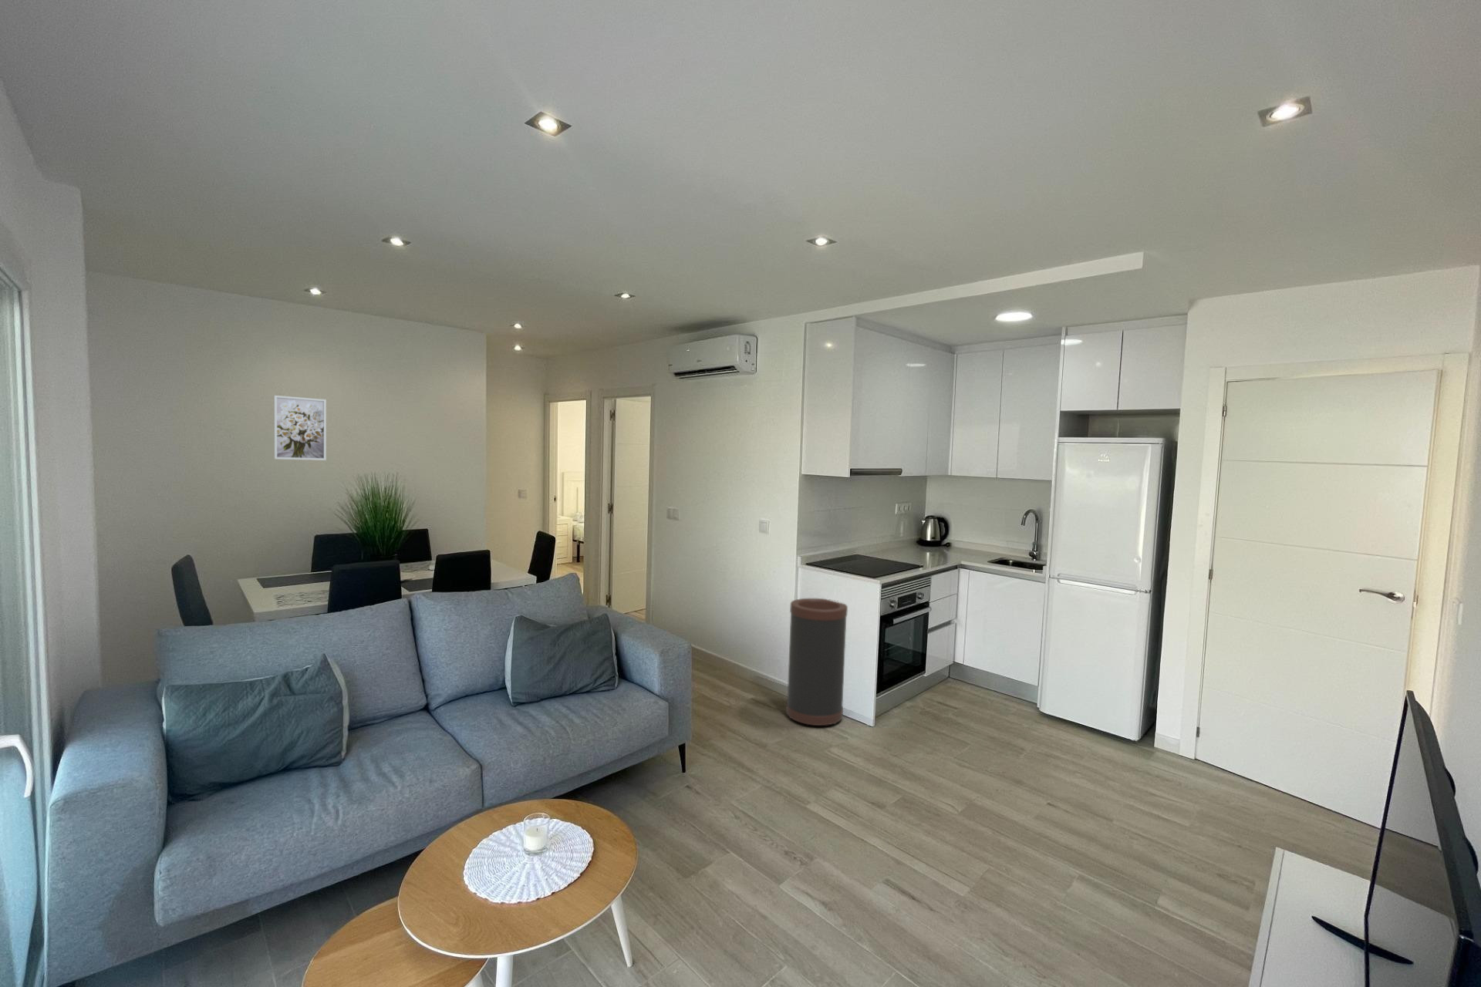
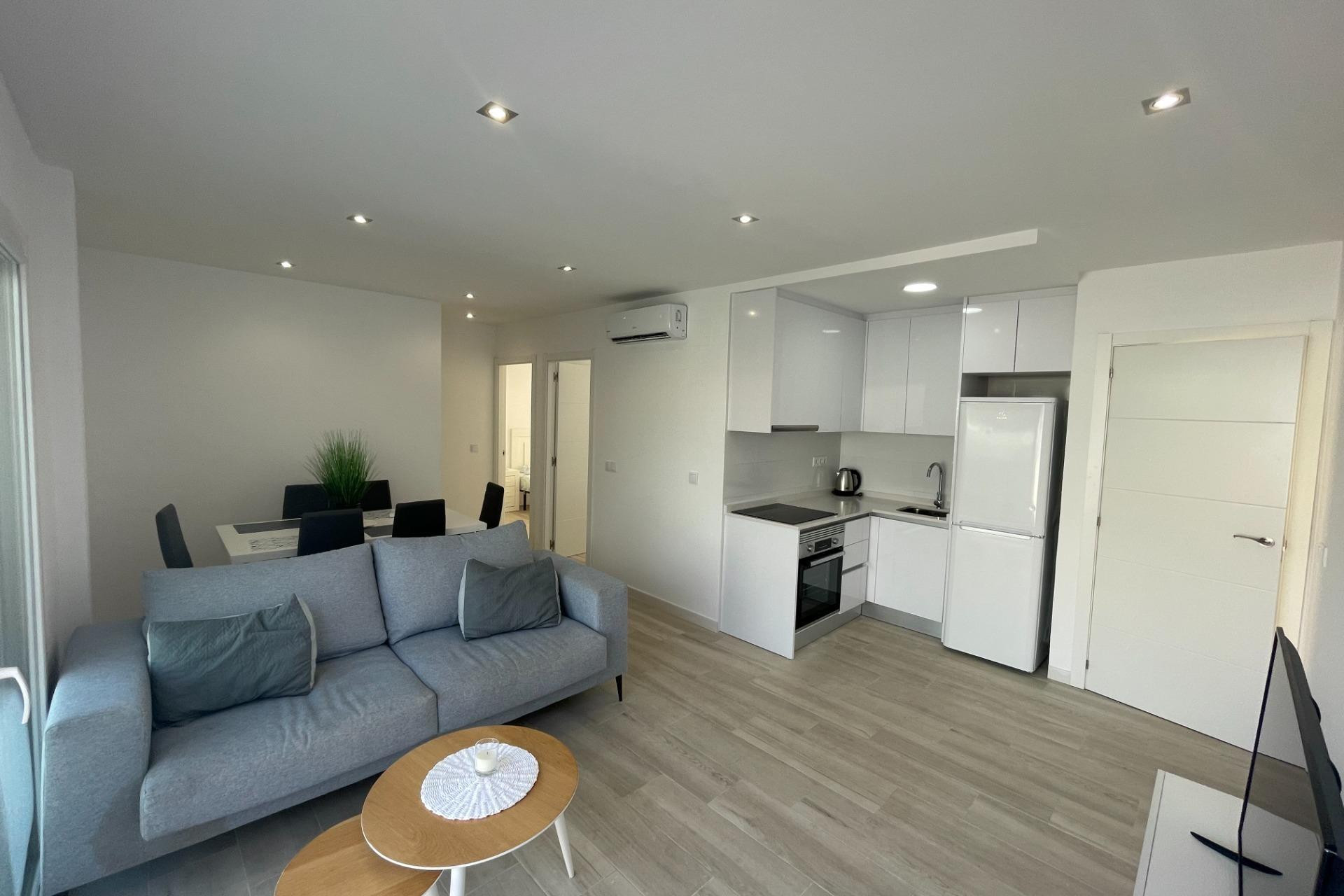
- trash can (817, 660)
- wall art (300, 427)
